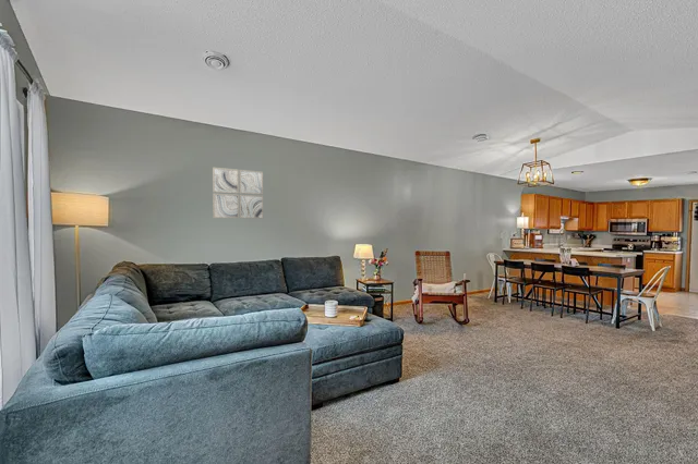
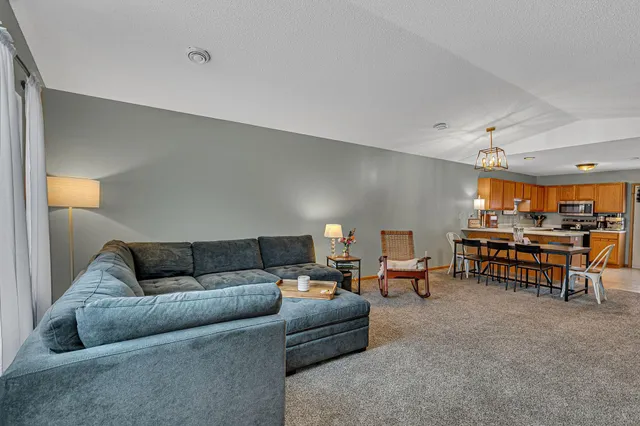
- wall art (239, 193)
